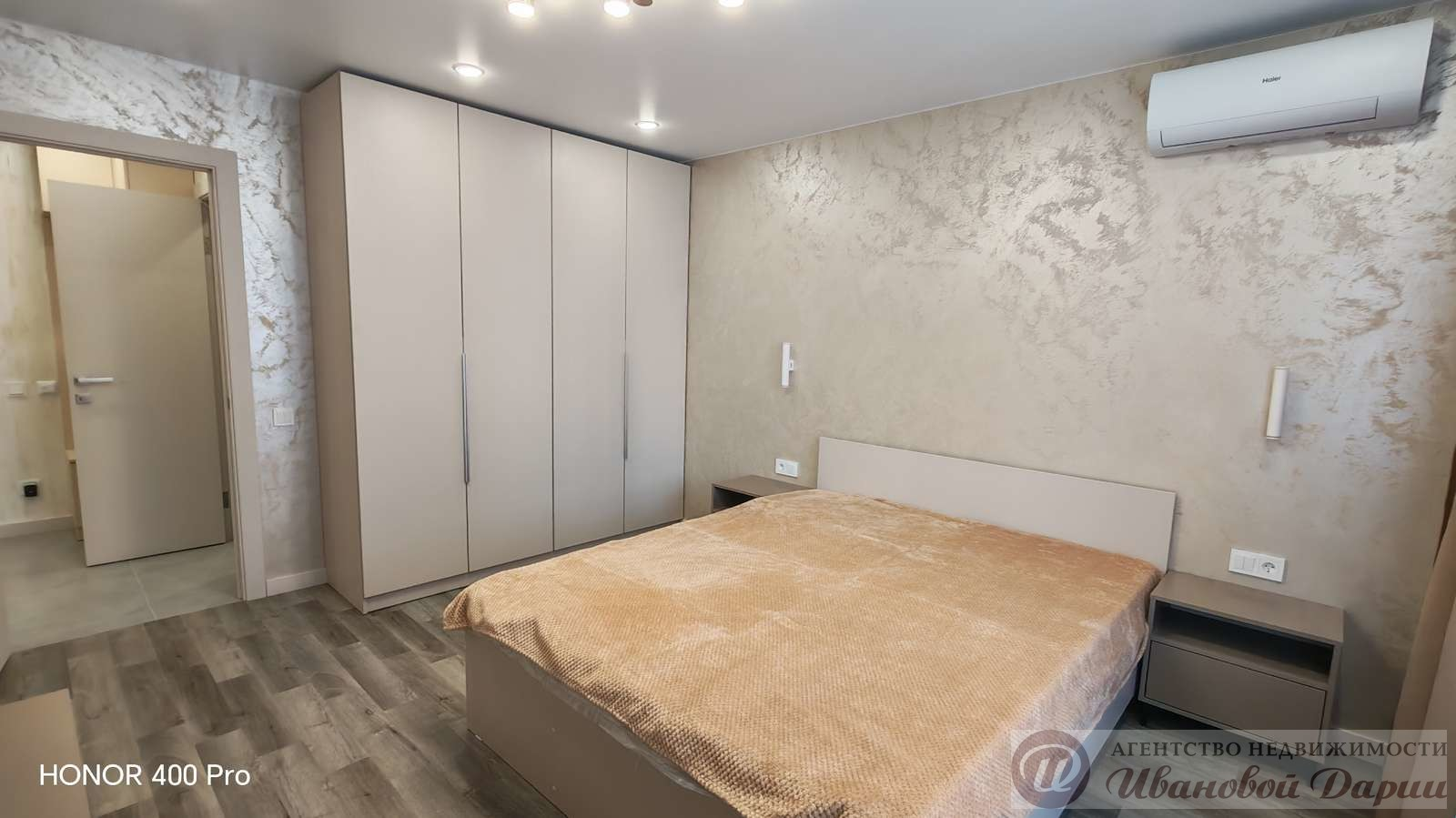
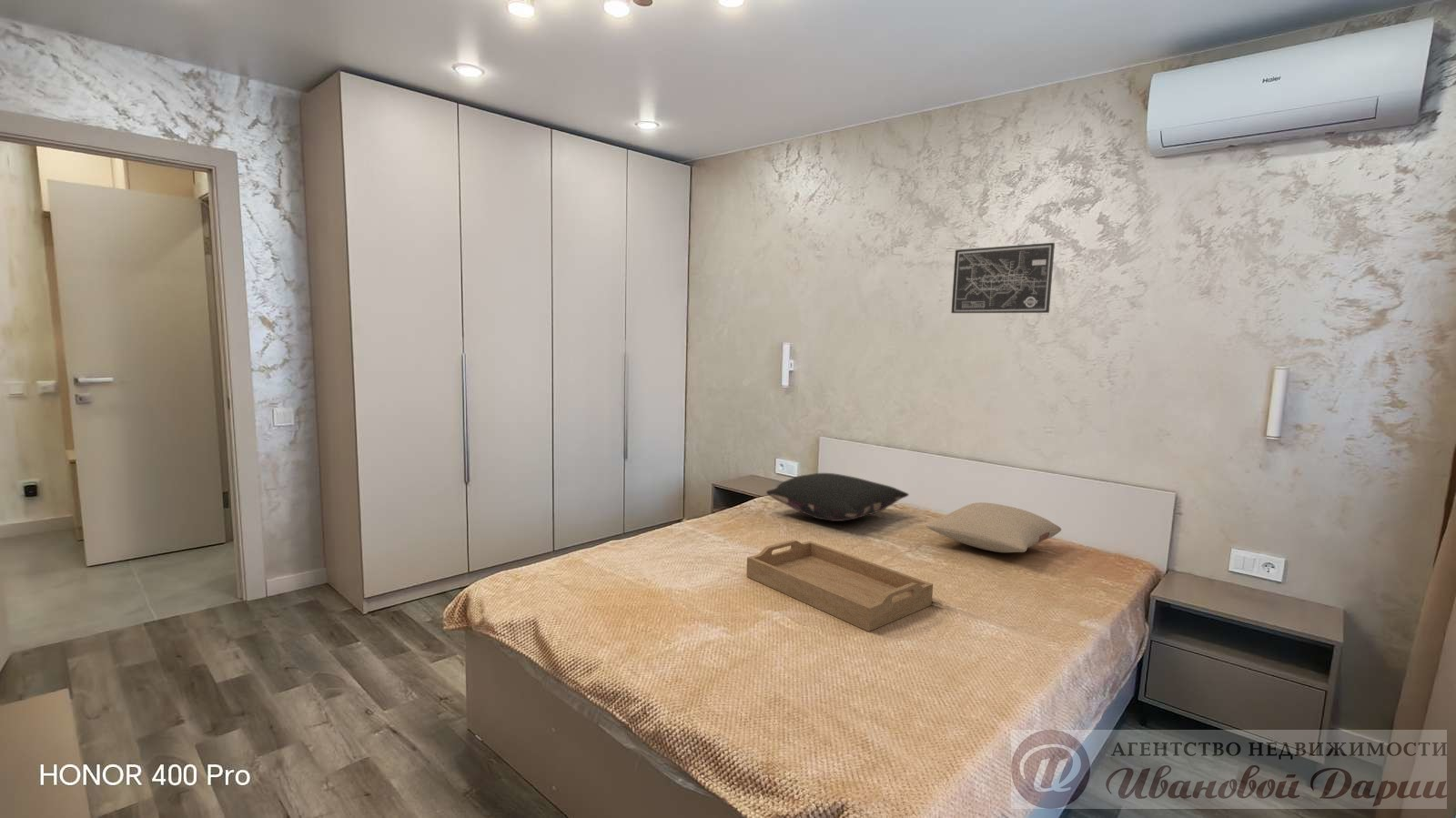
+ pillow (992, 527)
+ serving tray (835, 577)
+ pillow (838, 495)
+ wall art (1000, 279)
